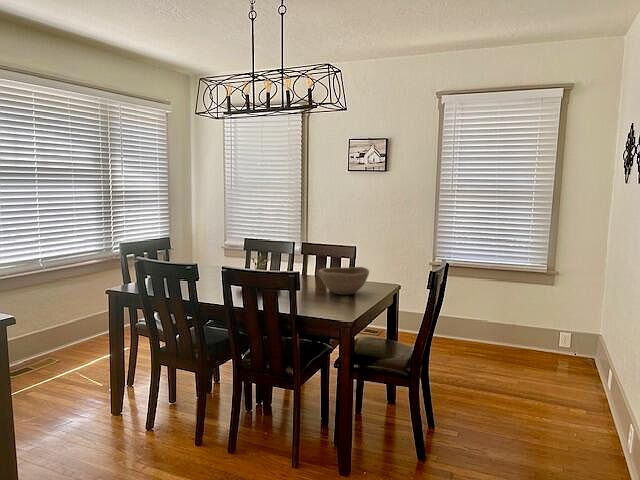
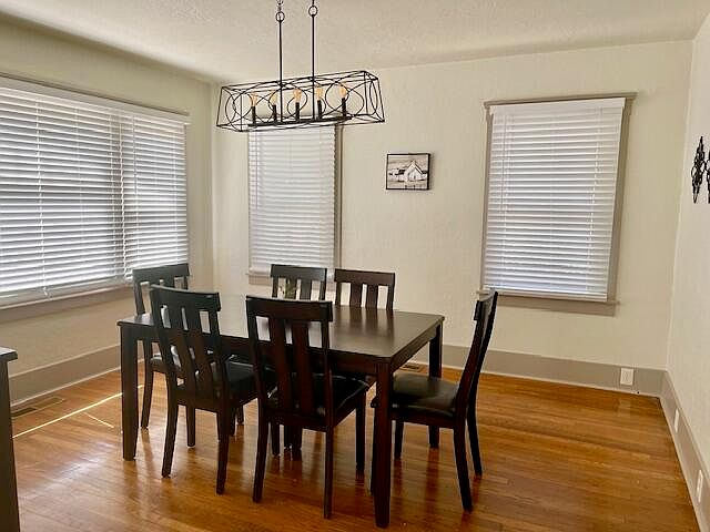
- bowl (343, 280)
